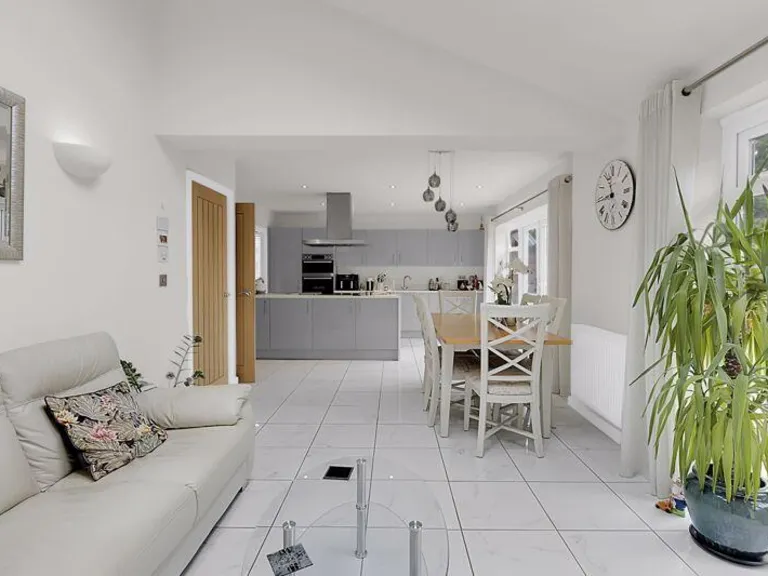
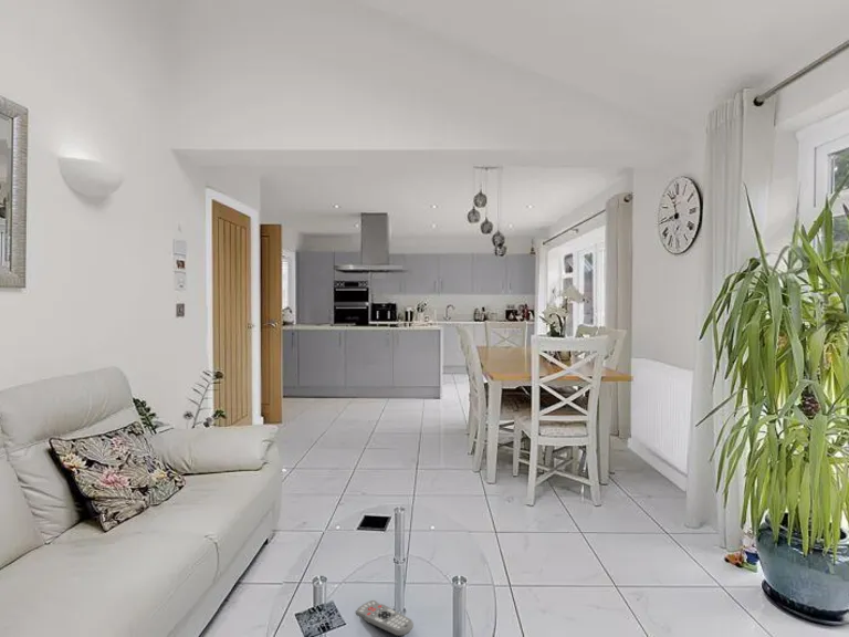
+ remote control (385, 618)
